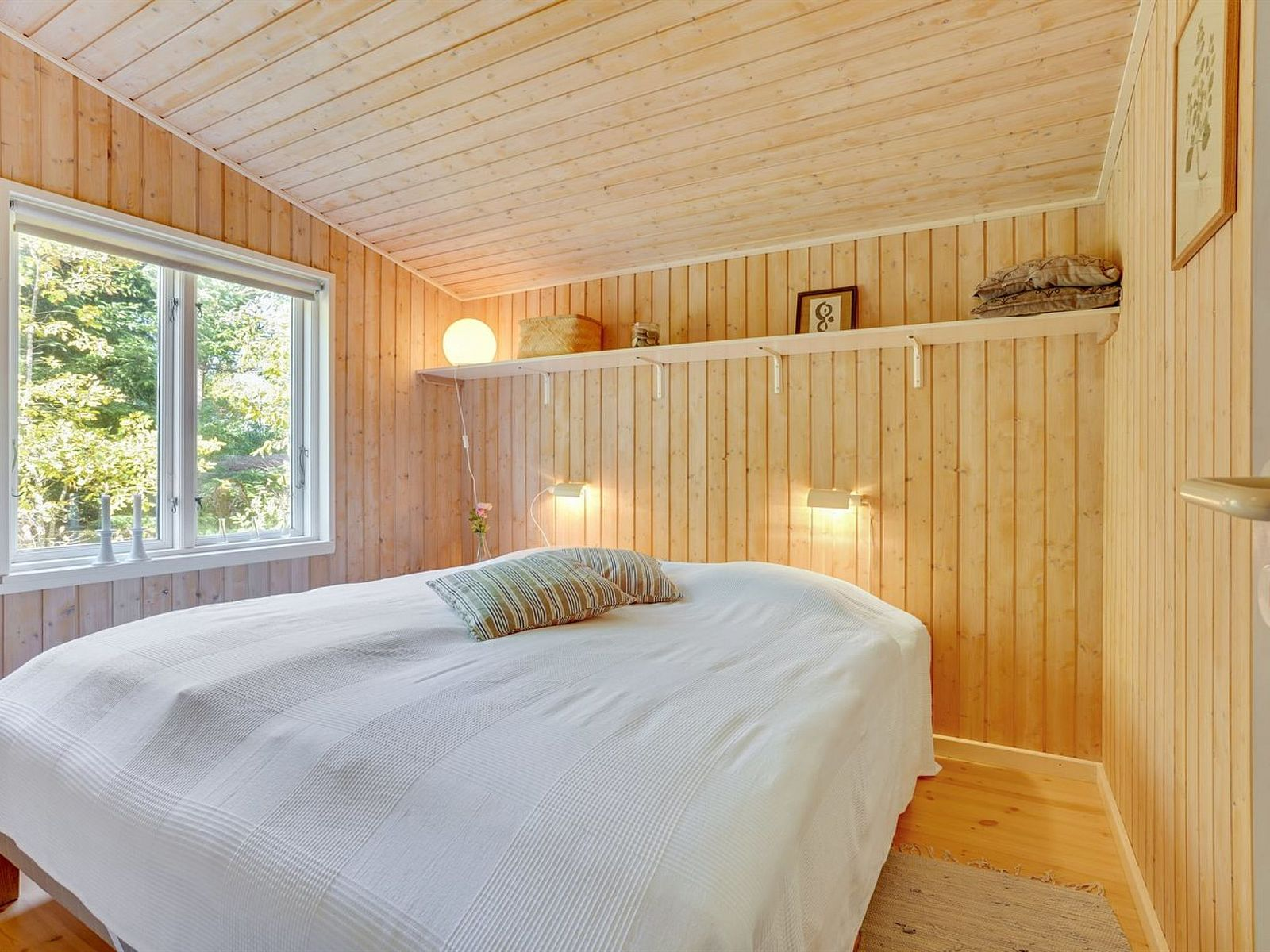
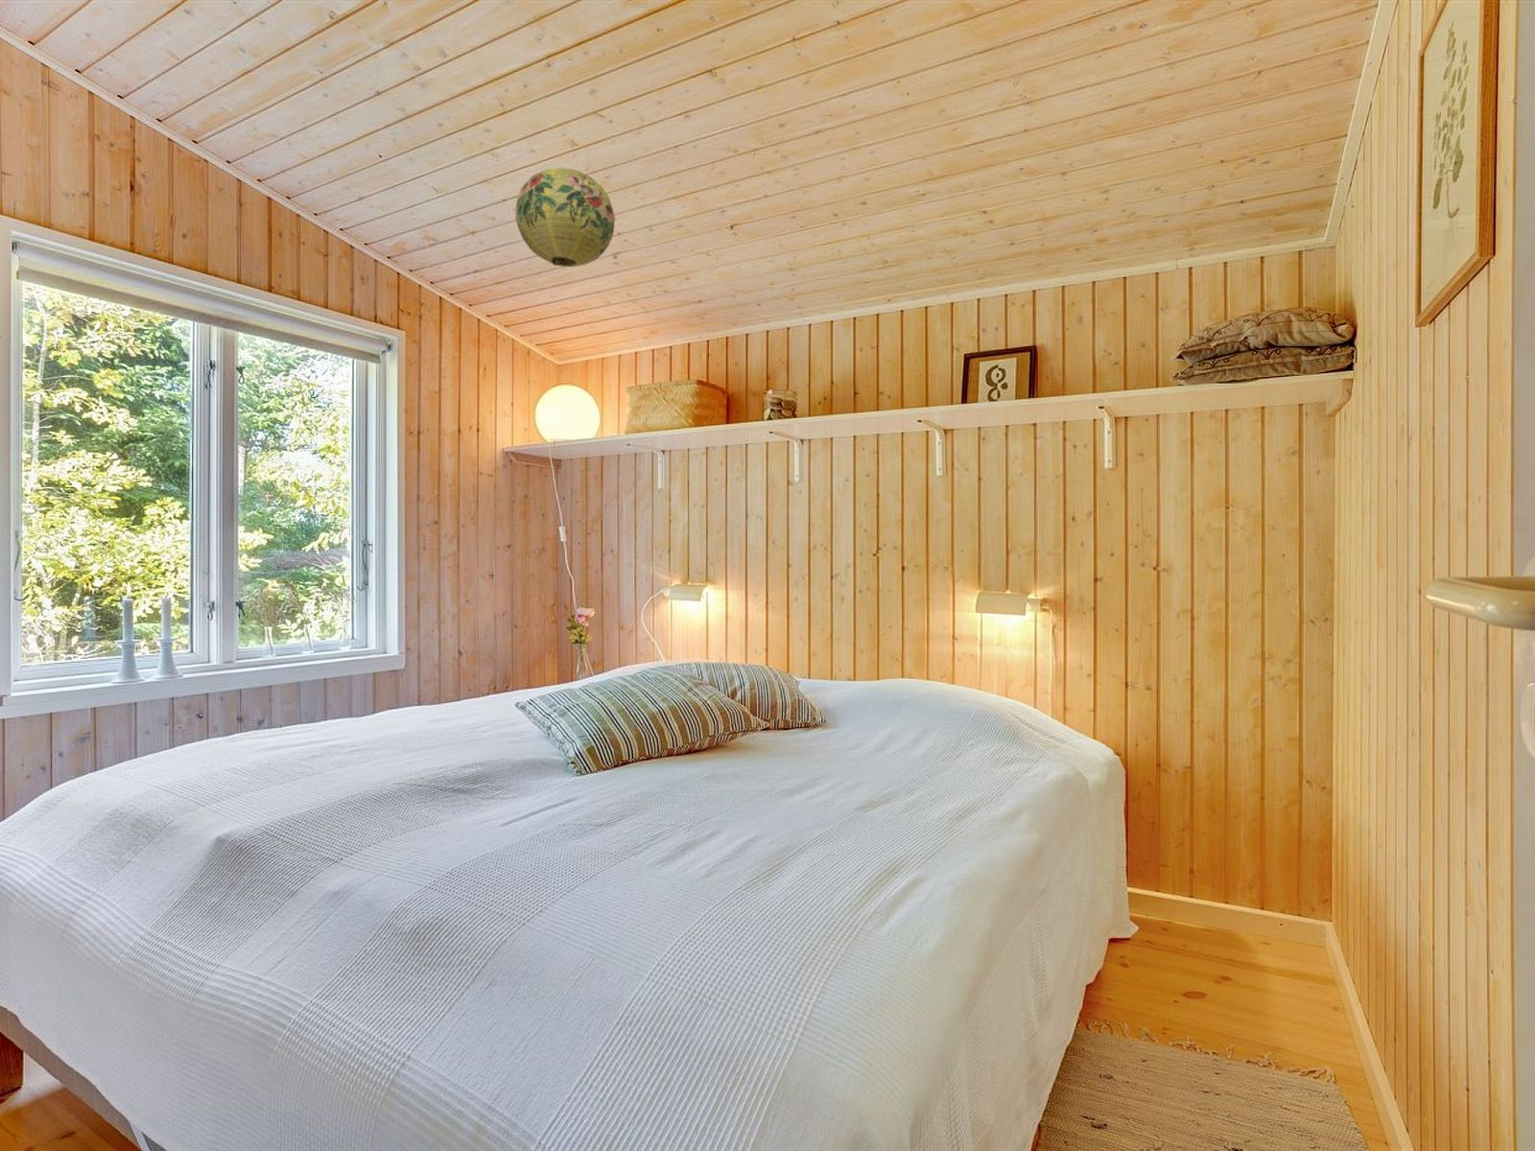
+ paper lantern (566, 219)
